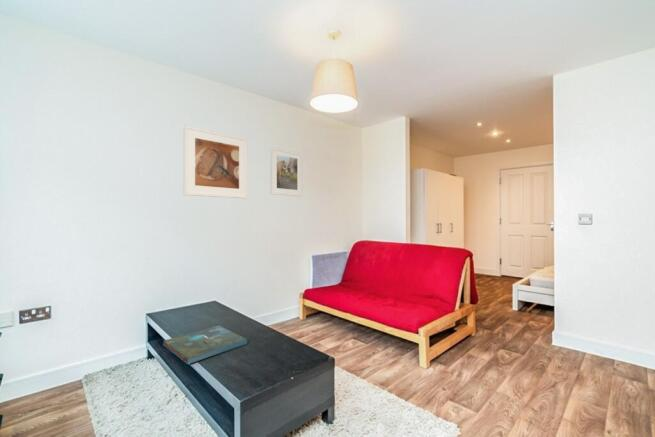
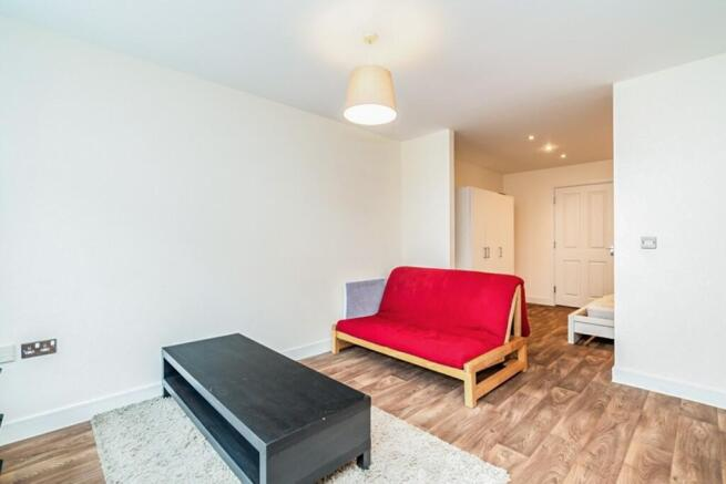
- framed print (287, 173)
- board game (205, 340)
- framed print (217, 164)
